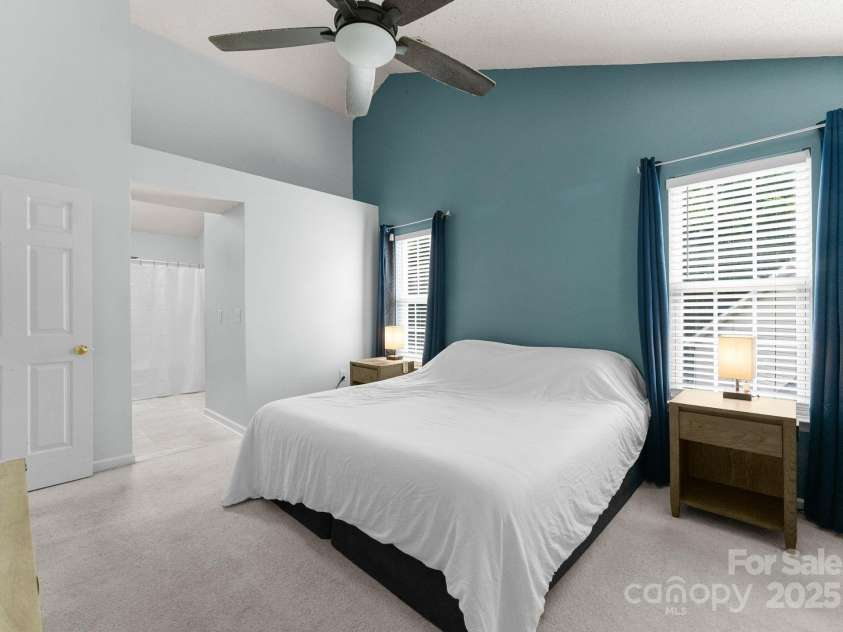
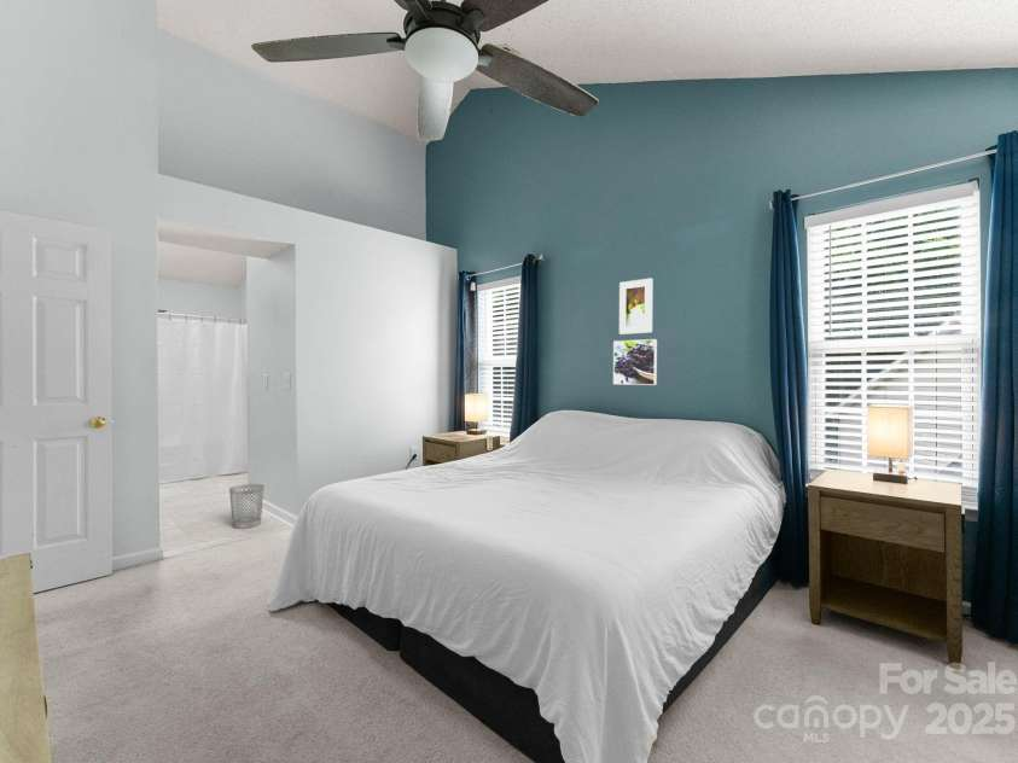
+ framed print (635, 307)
+ wastebasket (246, 506)
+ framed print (634, 362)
